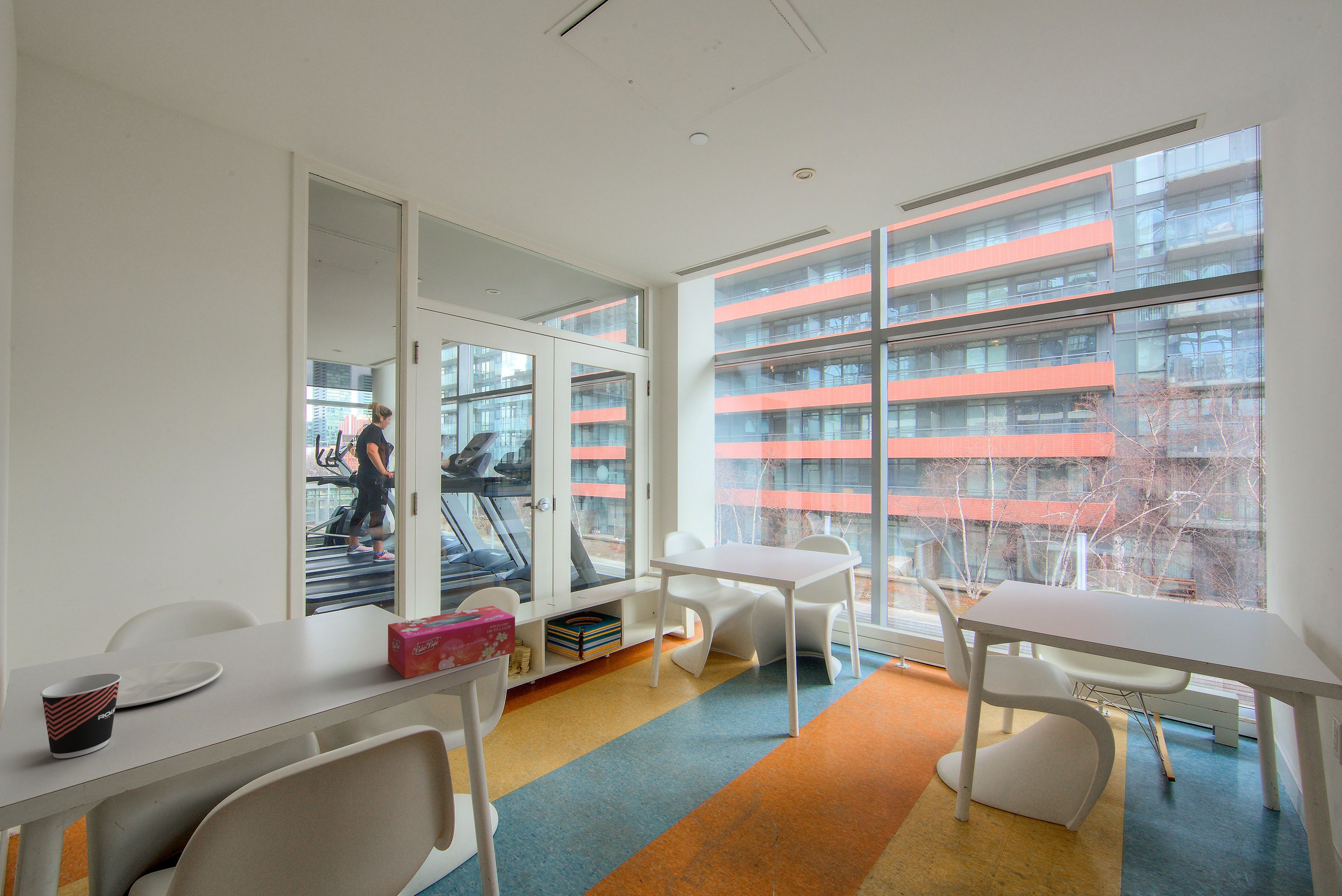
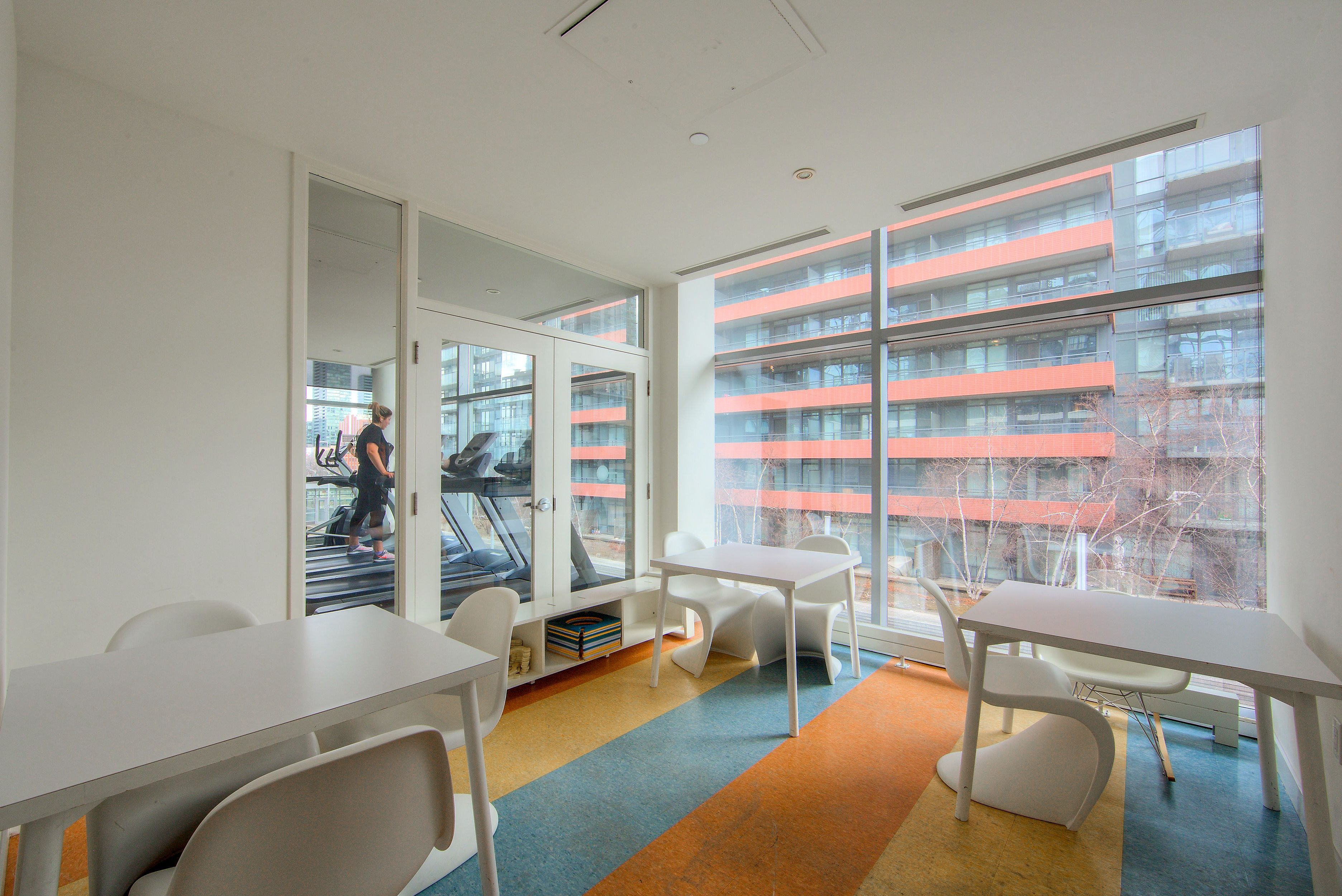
- cup (82, 716)
- plate (148, 685)
- tissue box (453, 639)
